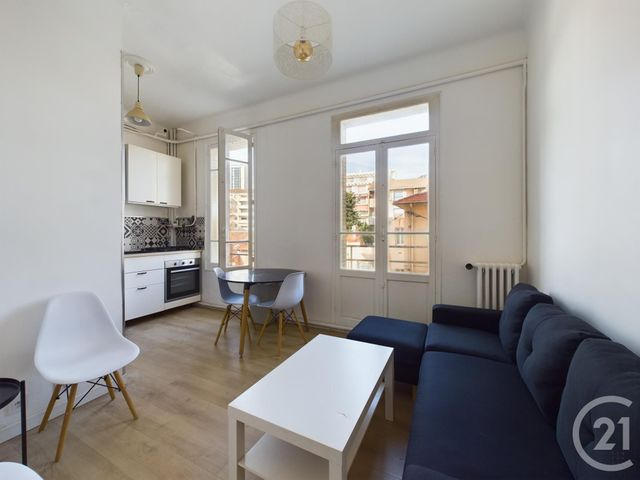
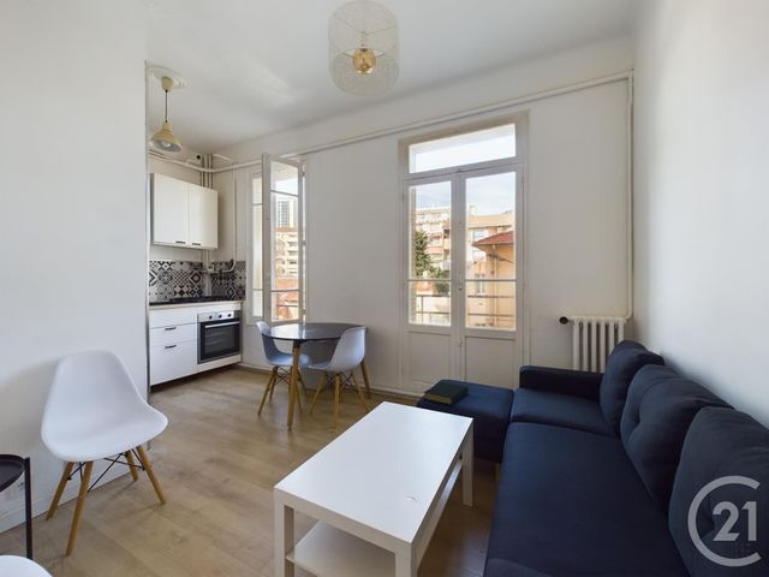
+ hardback book (446, 392)
